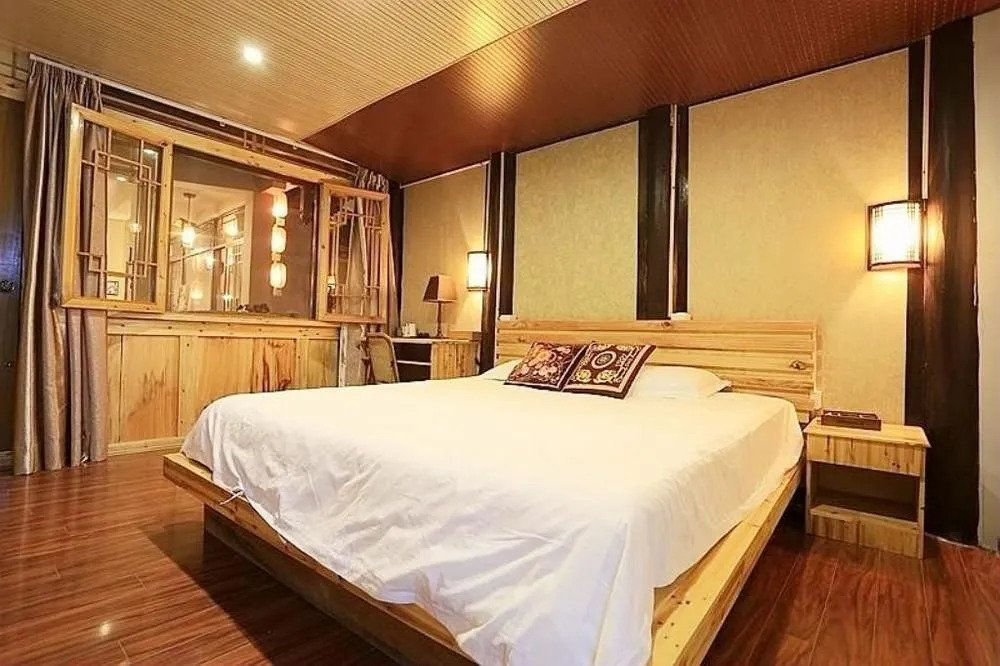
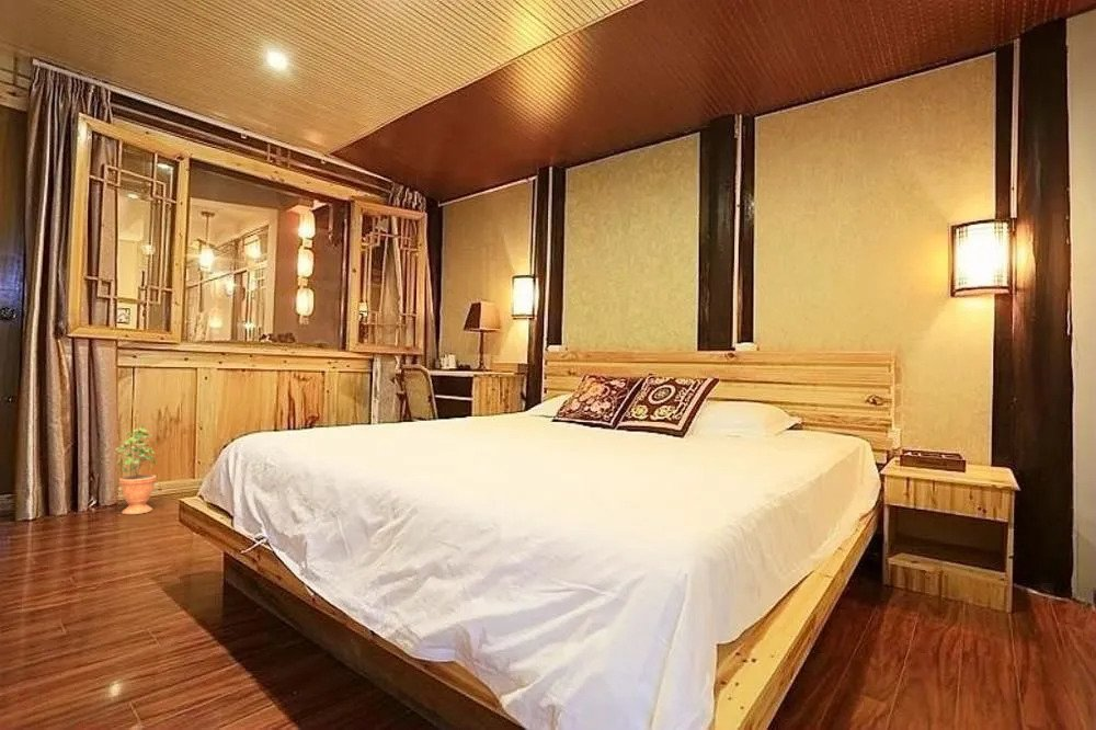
+ potted plant (134, 468)
